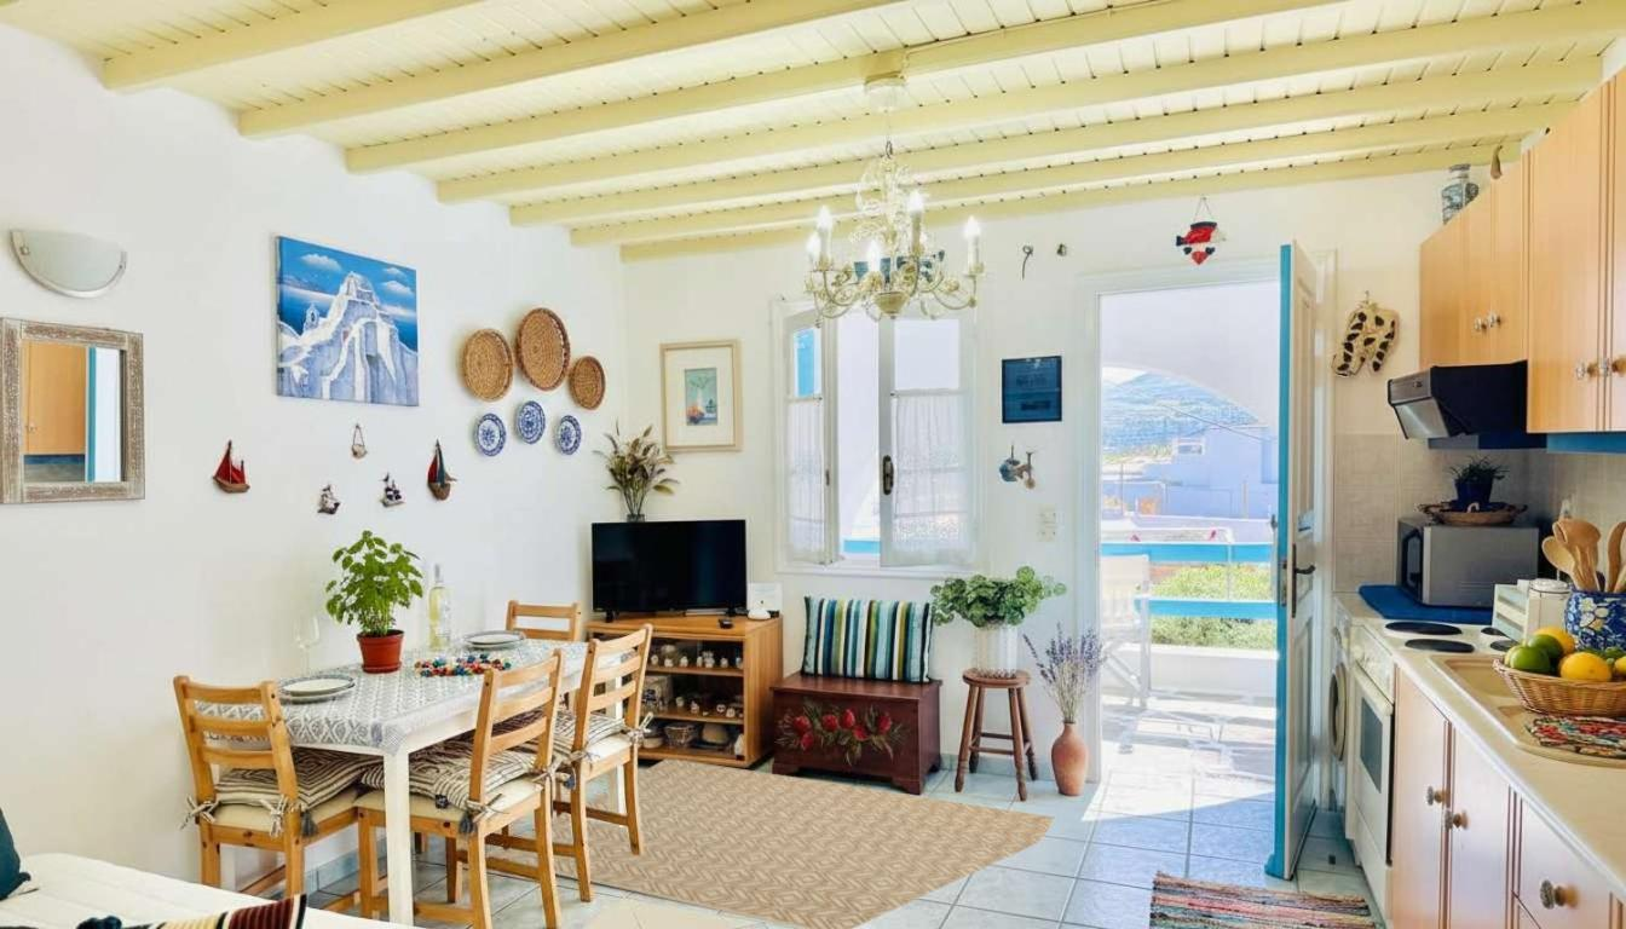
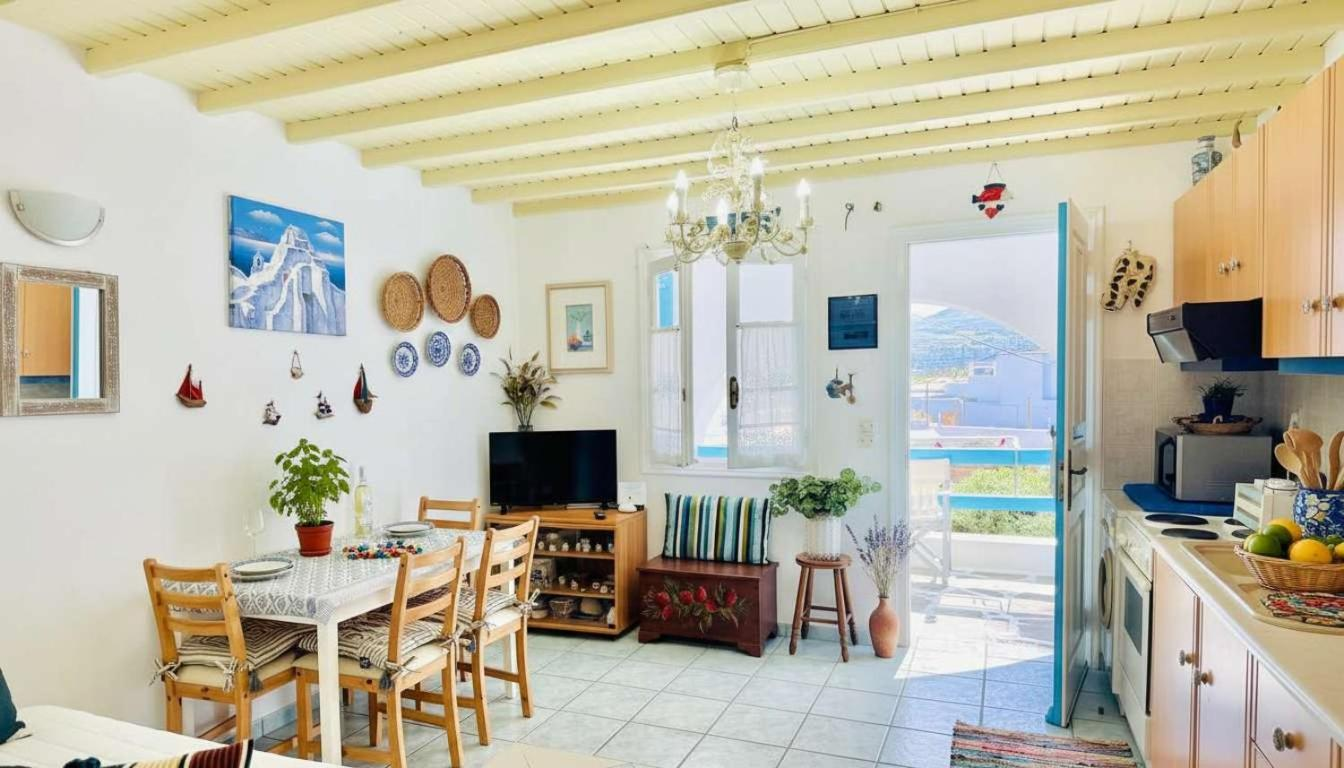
- rug (782, 836)
